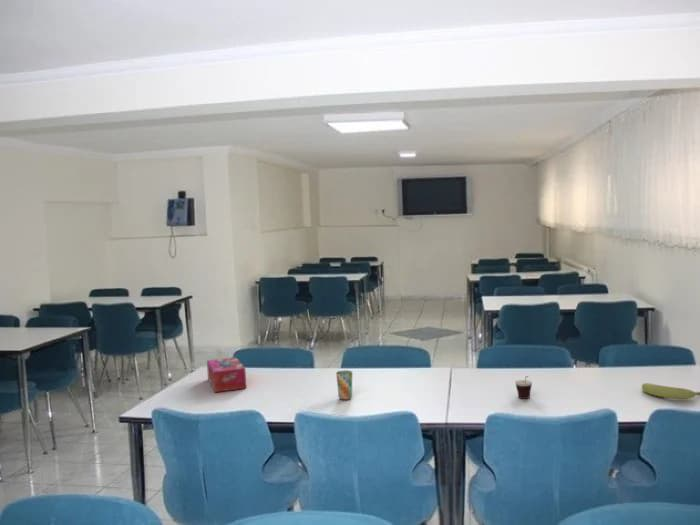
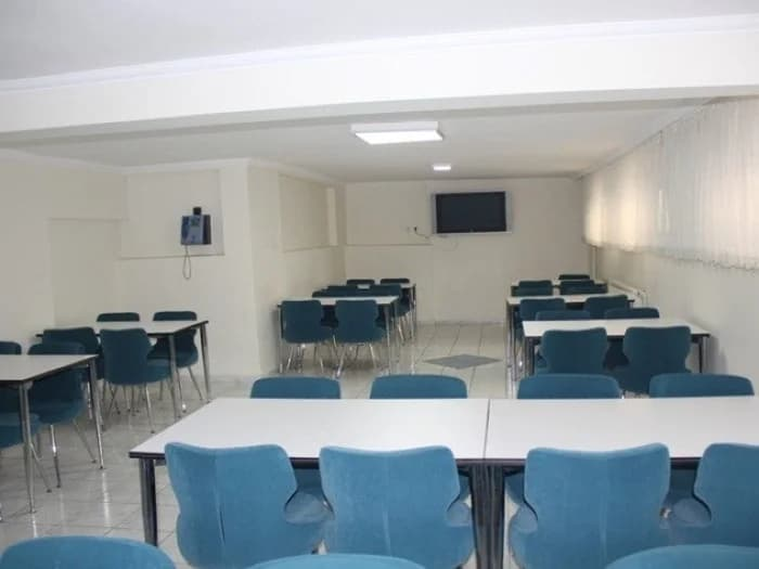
- cup (344, 385)
- cup (525, 386)
- banana (674, 389)
- tissue box (225, 373)
